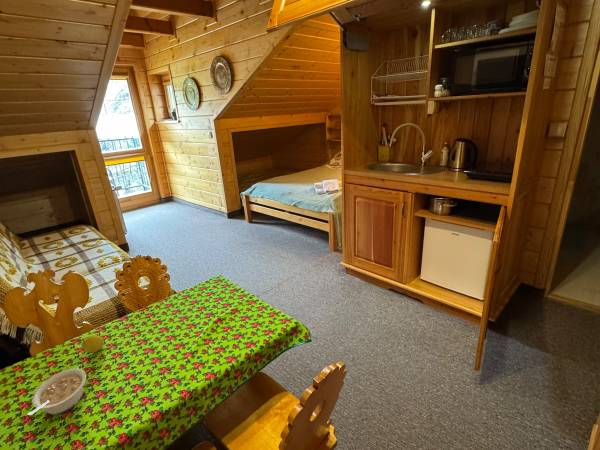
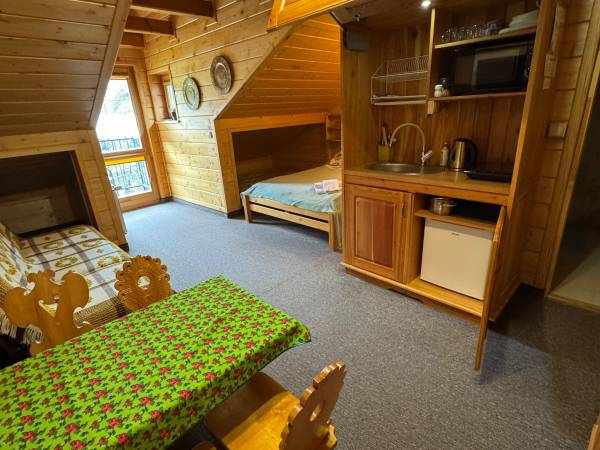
- fruit (92, 343)
- legume (61, 393)
